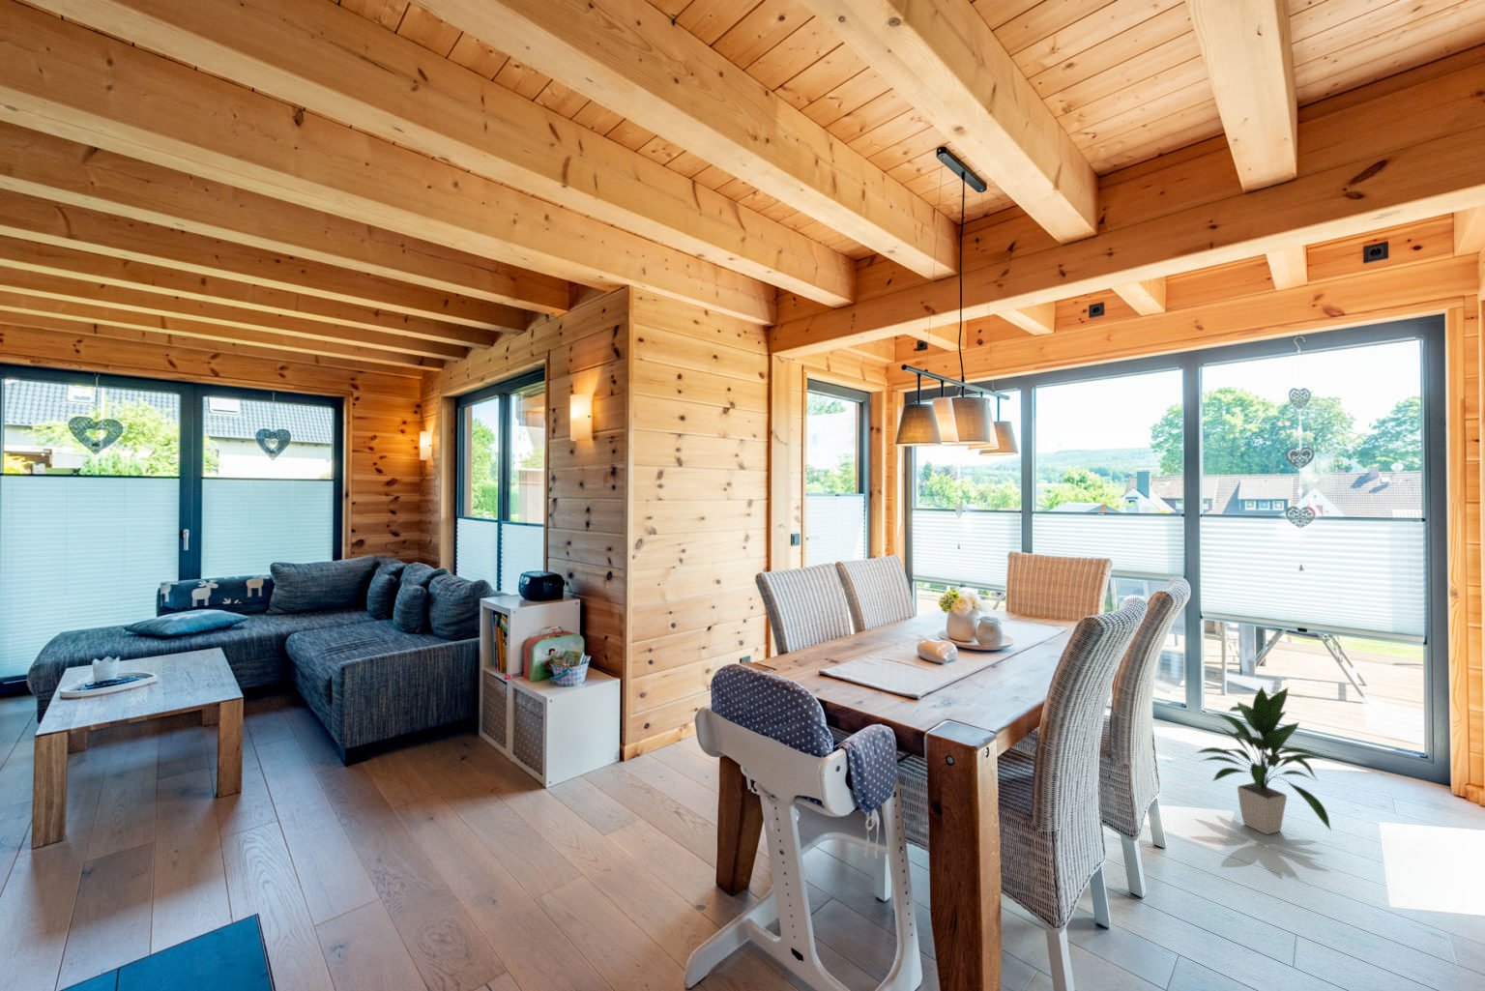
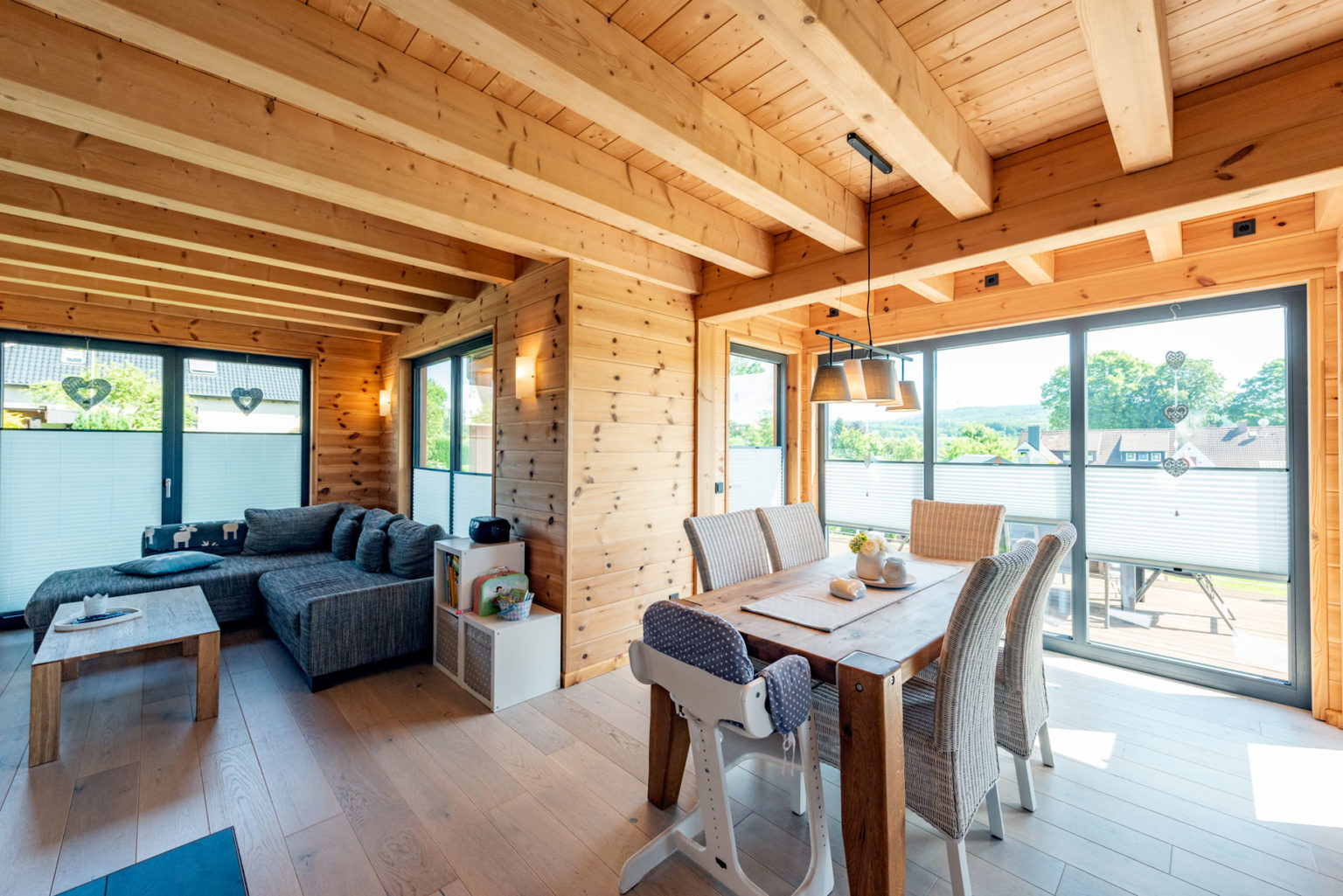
- indoor plant (1265, 760)
